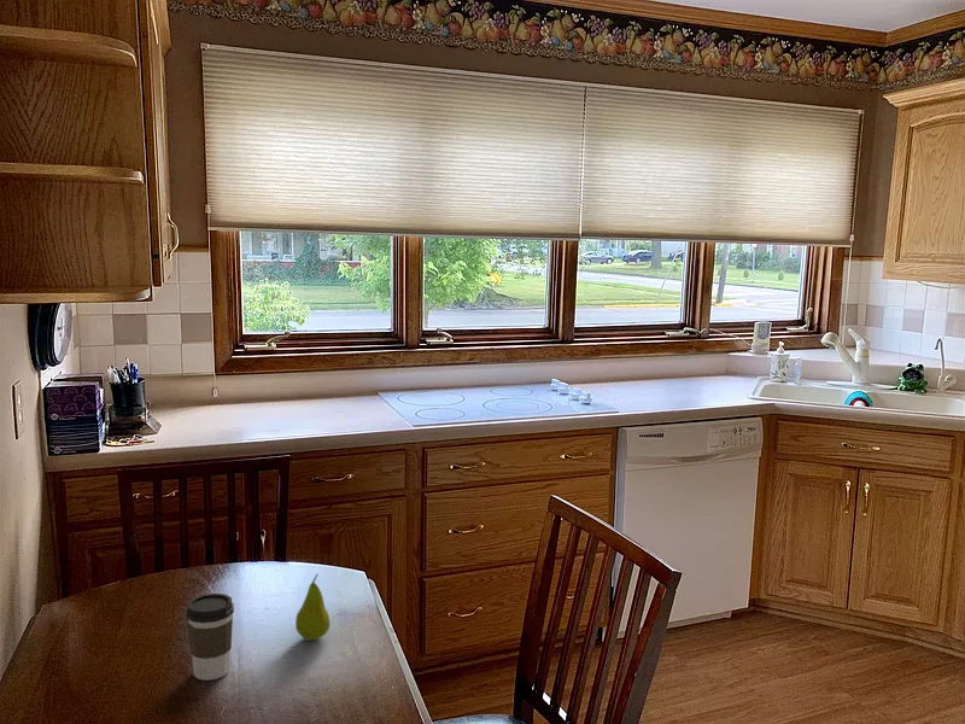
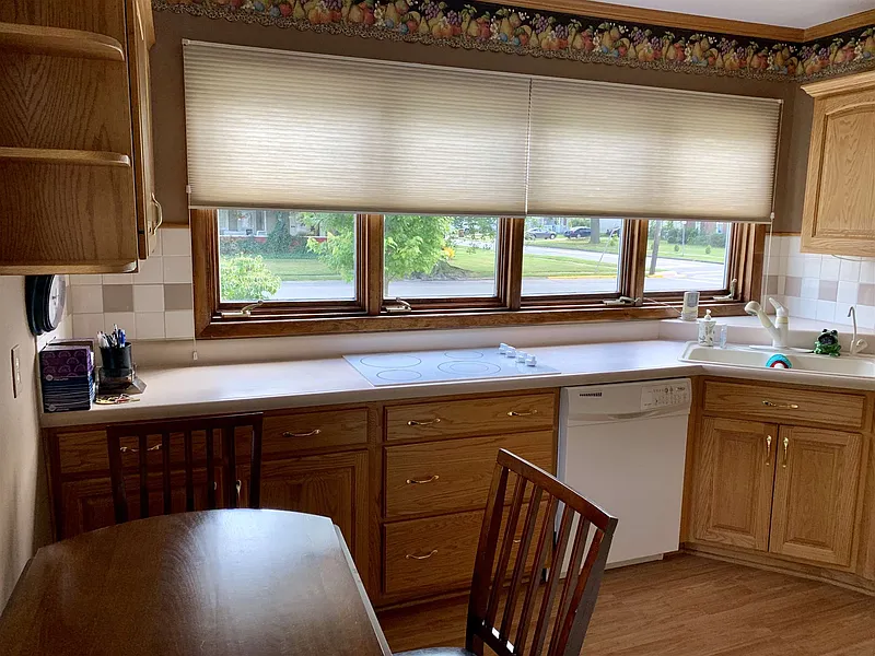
- coffee cup (210, 636)
- fruit (312, 605)
